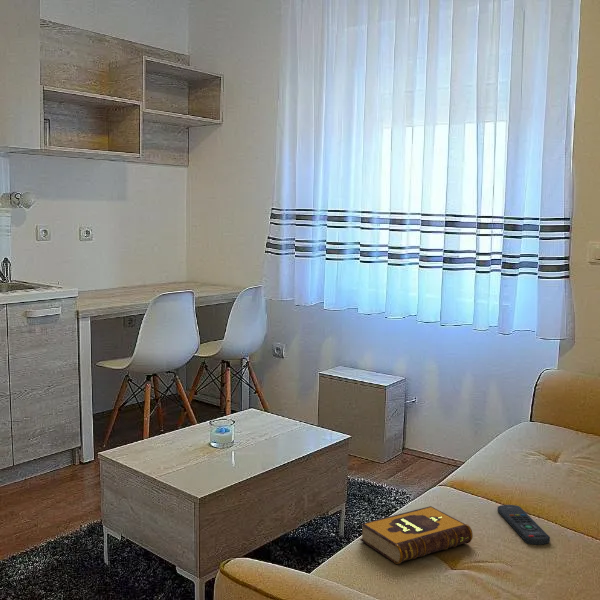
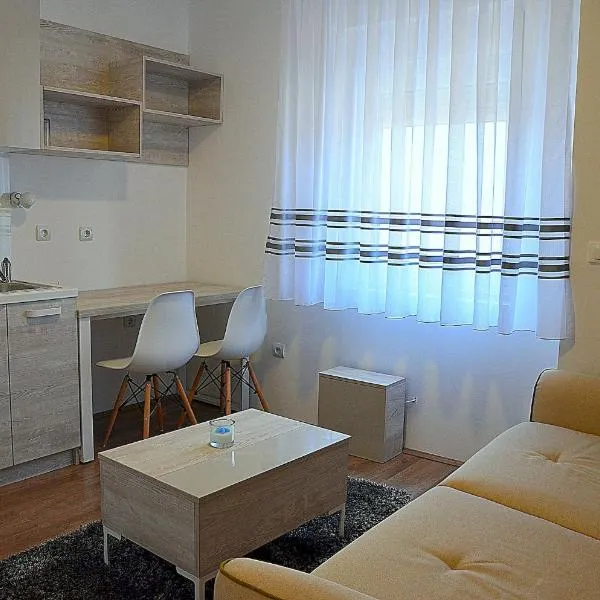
- hardback book (416, 534)
- remote control (522, 523)
